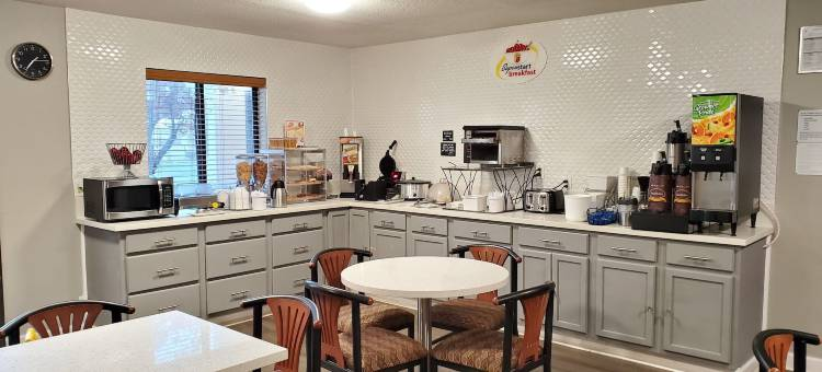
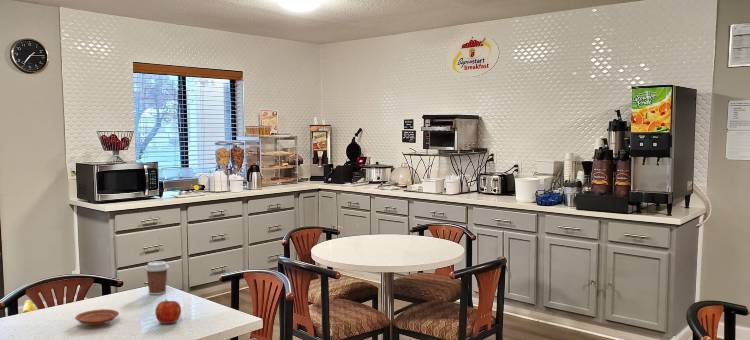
+ plate (97, 319)
+ coffee cup (157, 277)
+ fruit (168, 310)
